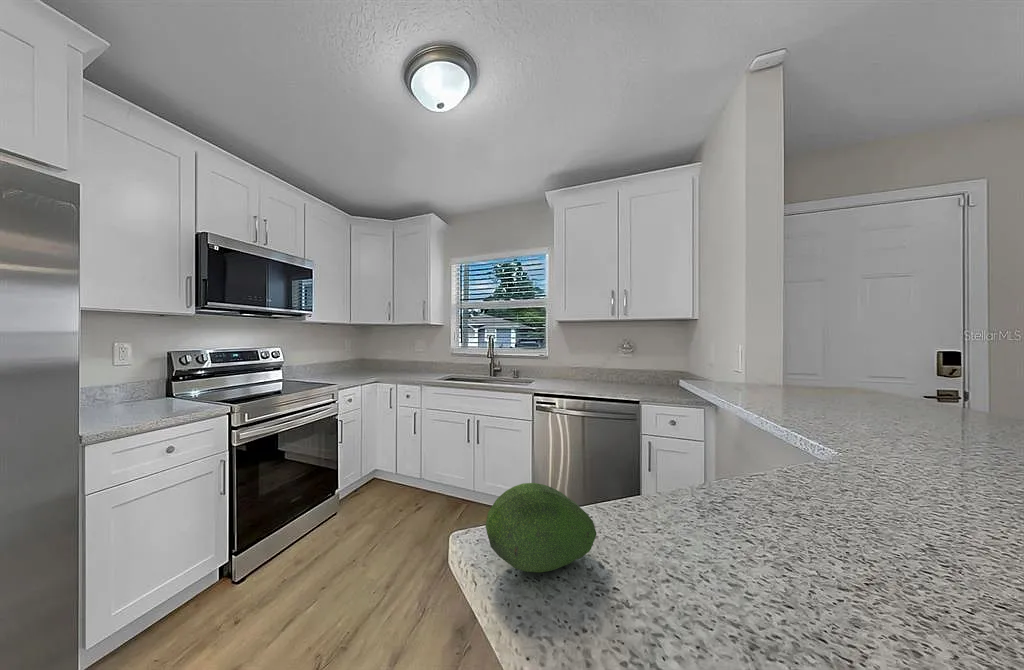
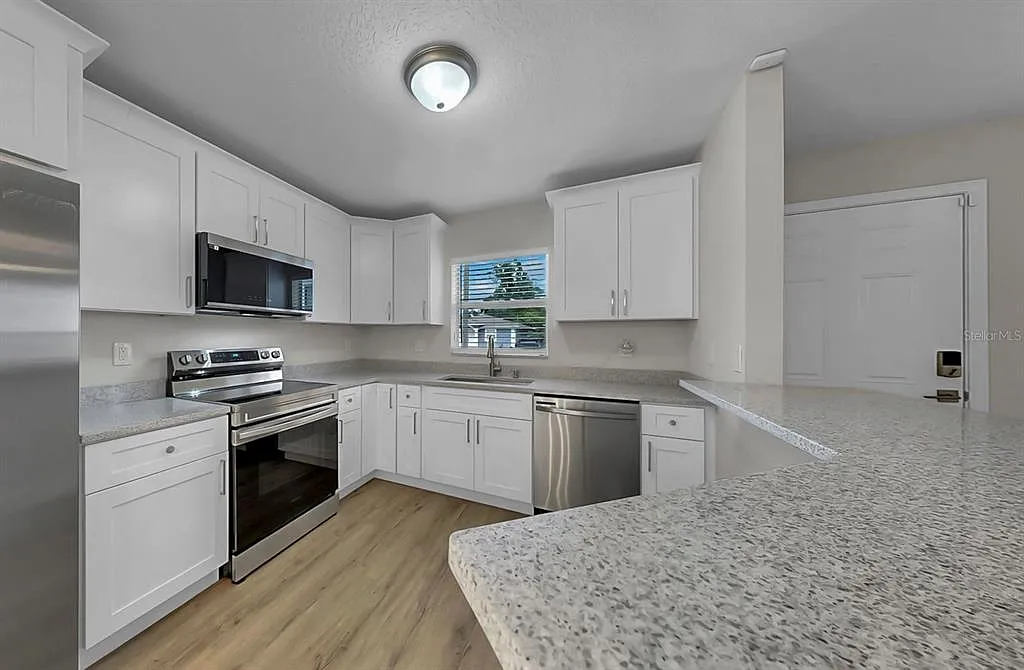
- fruit (542, 524)
